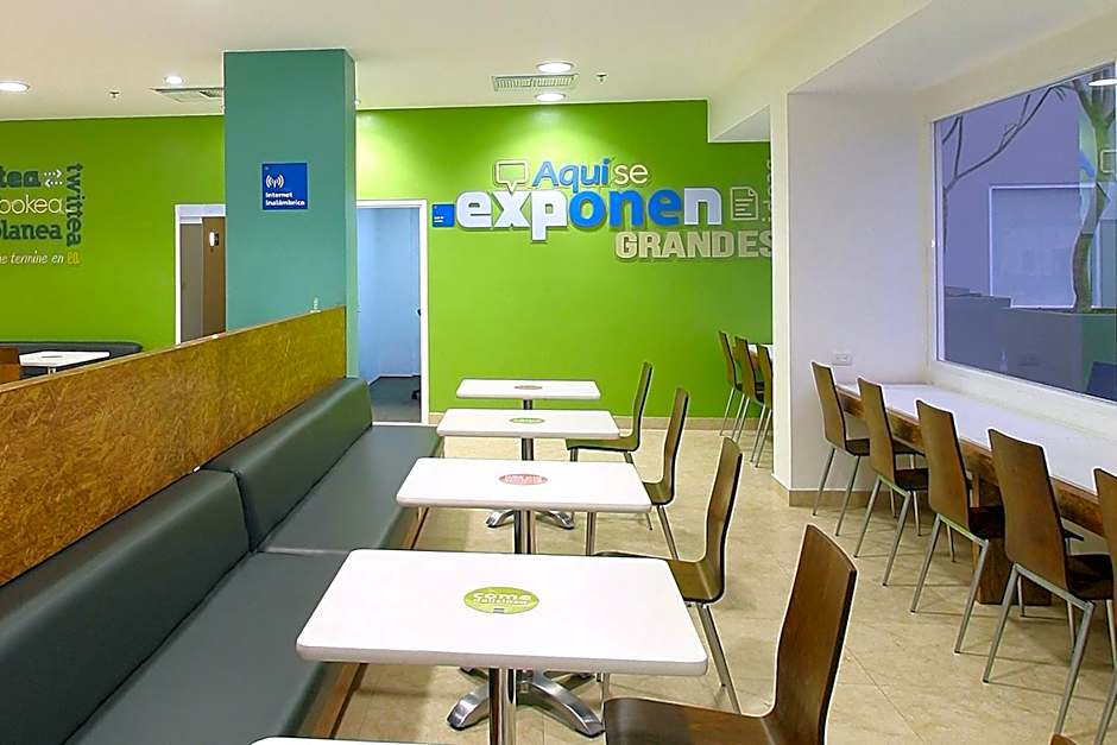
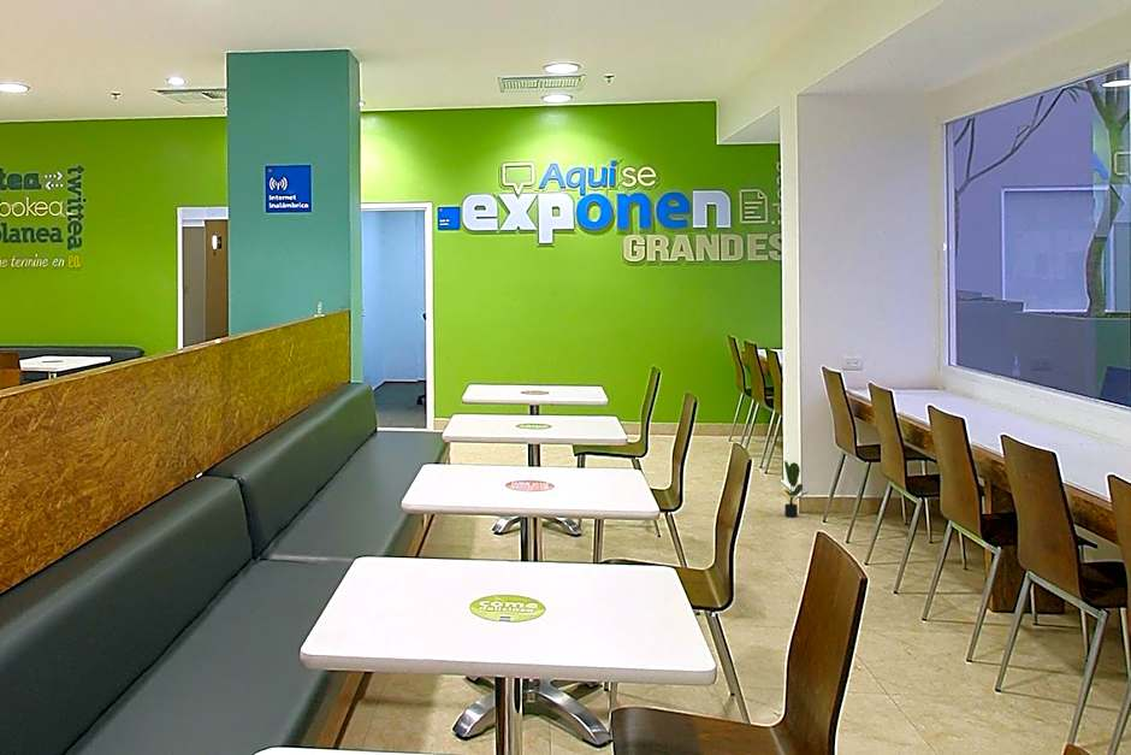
+ potted plant (793, 488)
